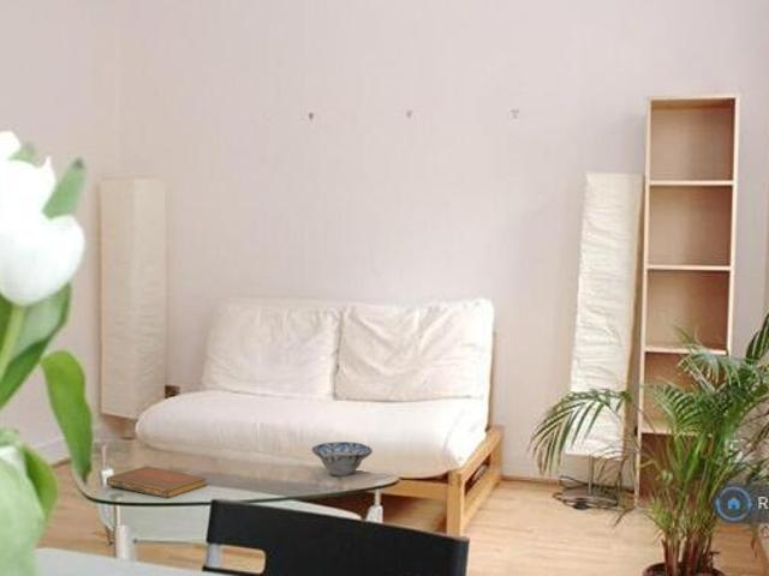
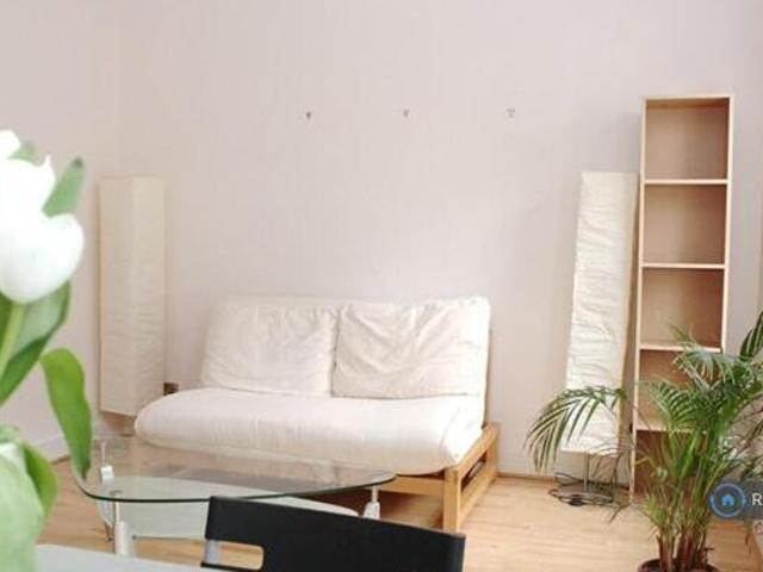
- ceramic bowl (341, 460)
- notebook (156, 481)
